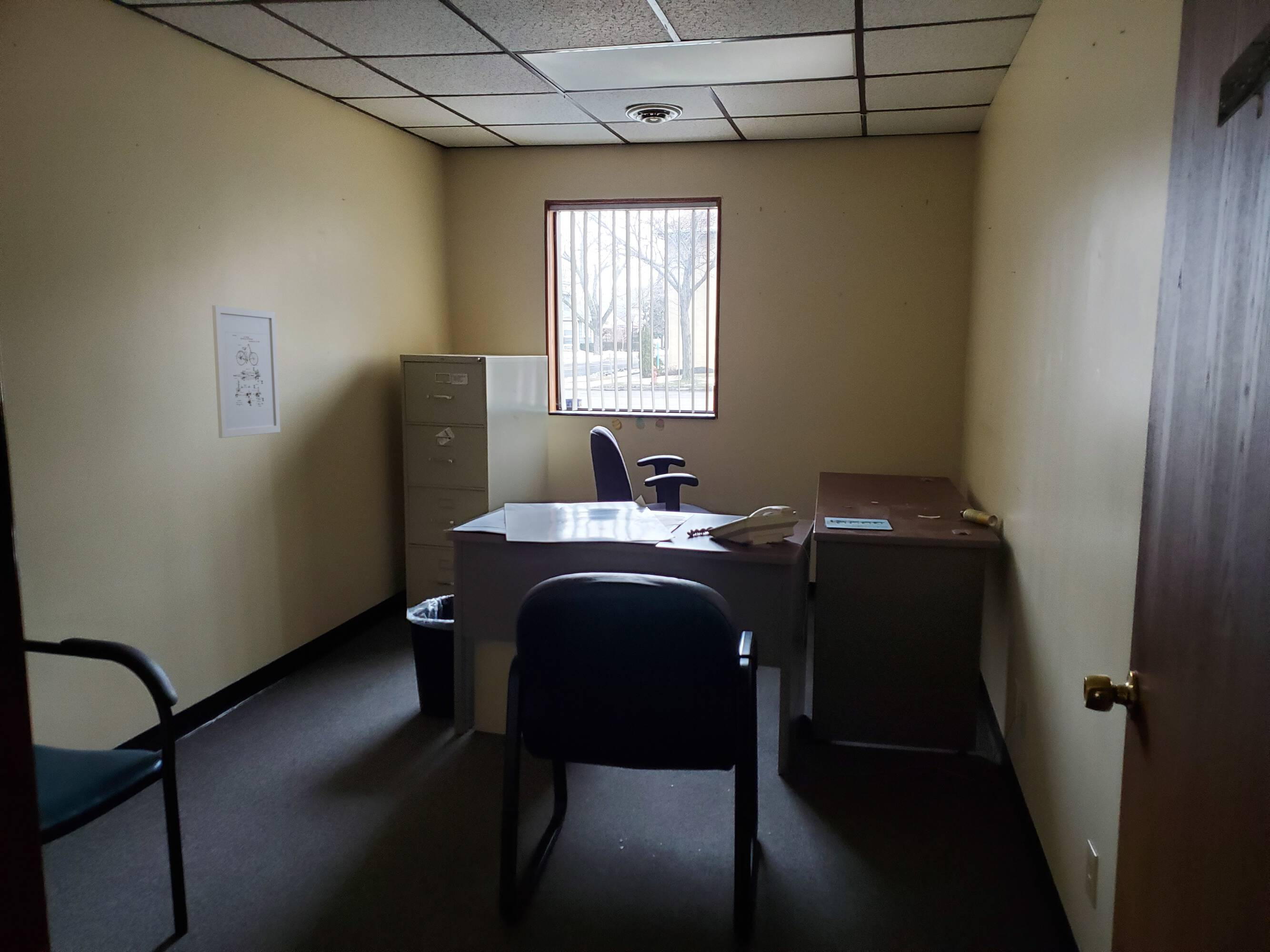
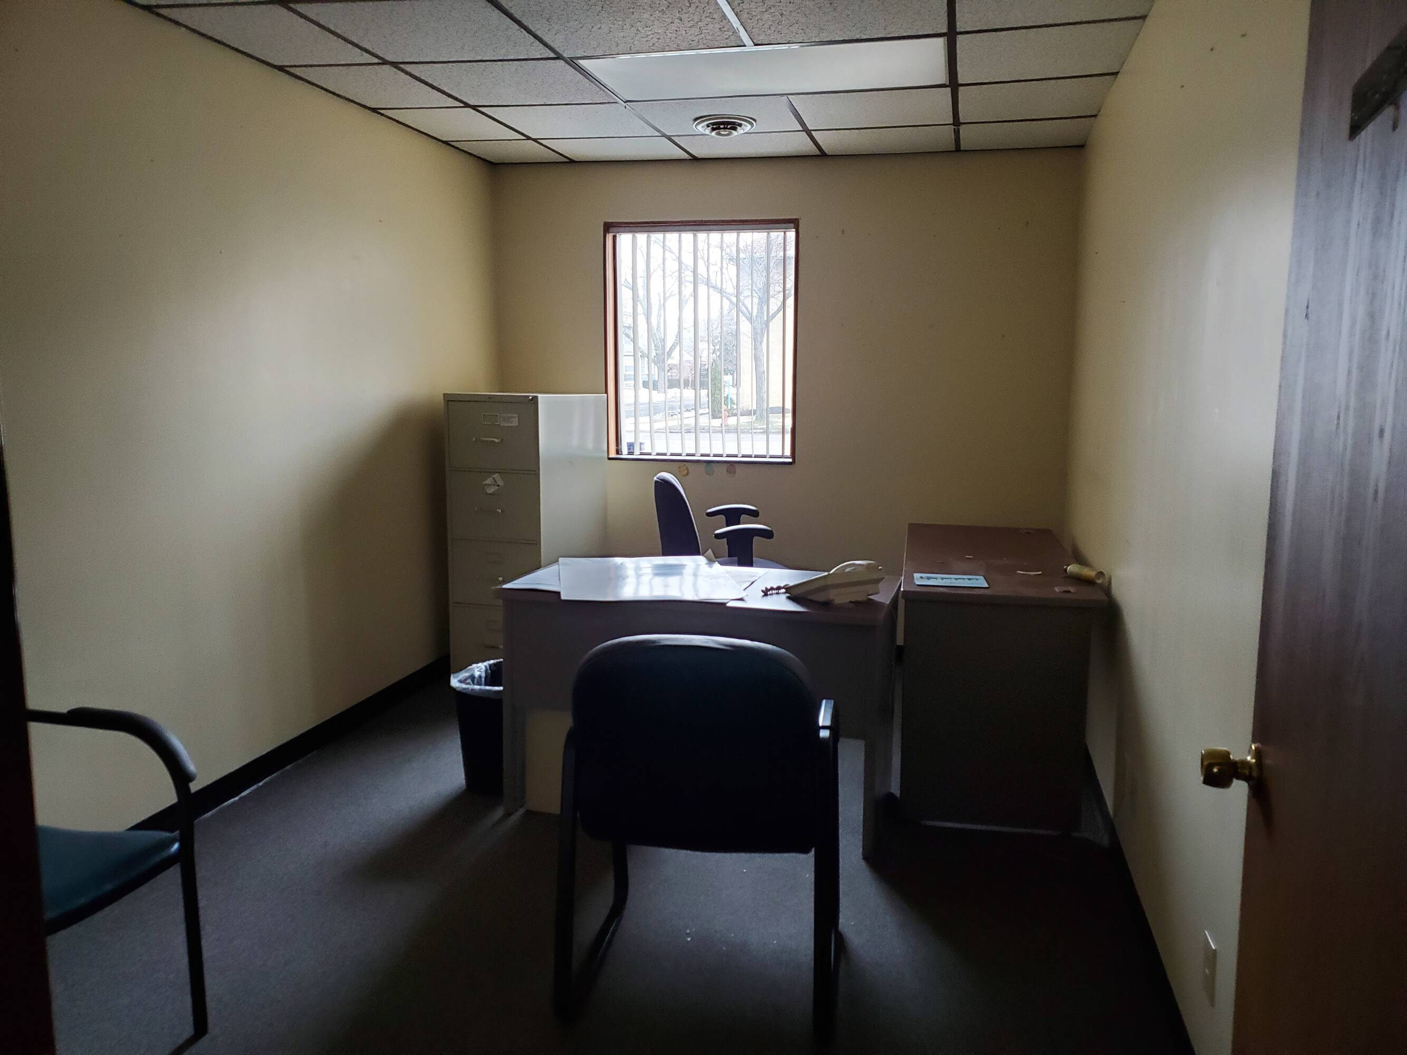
- wall art (248, 372)
